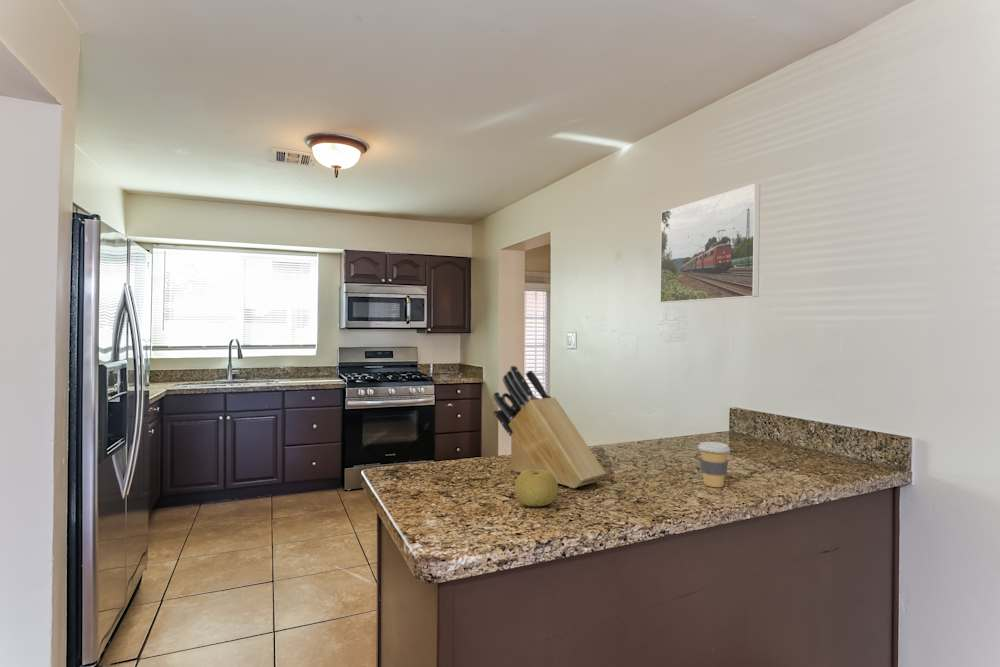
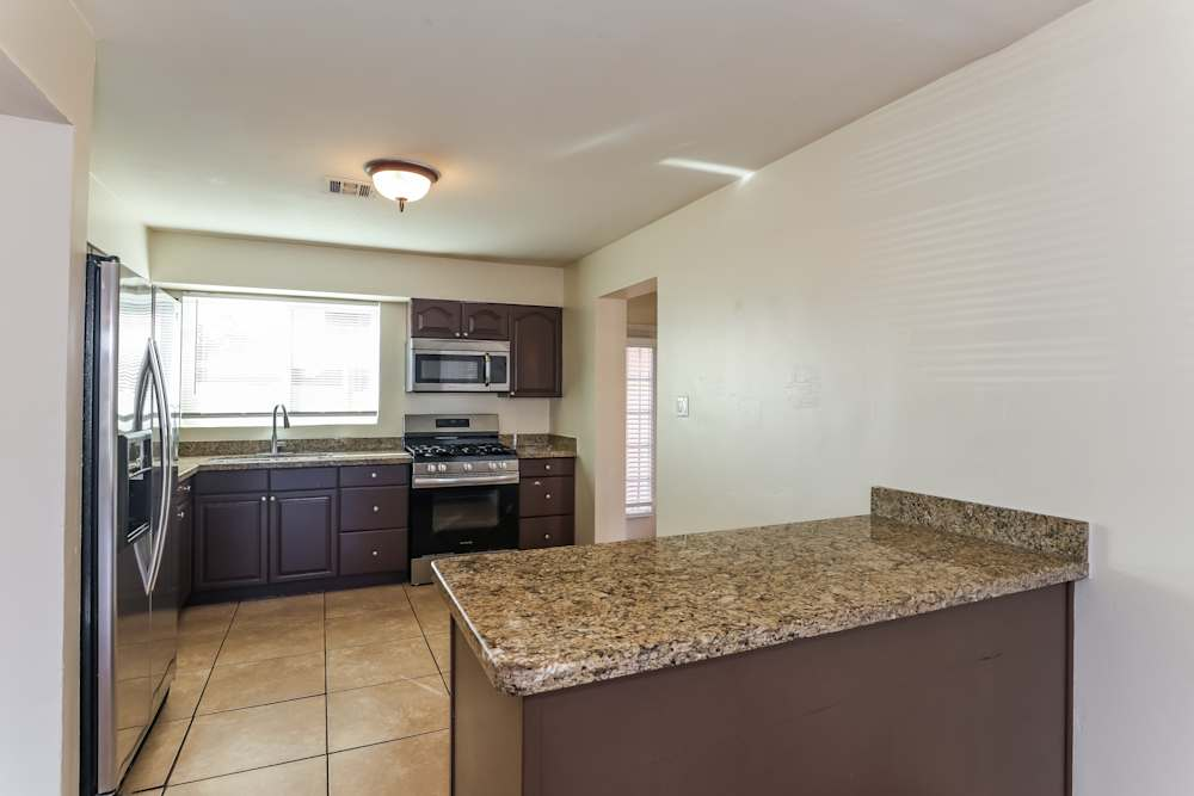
- coffee cup (713, 464)
- fruit (536, 487)
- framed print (704, 249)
- knife block (545, 420)
